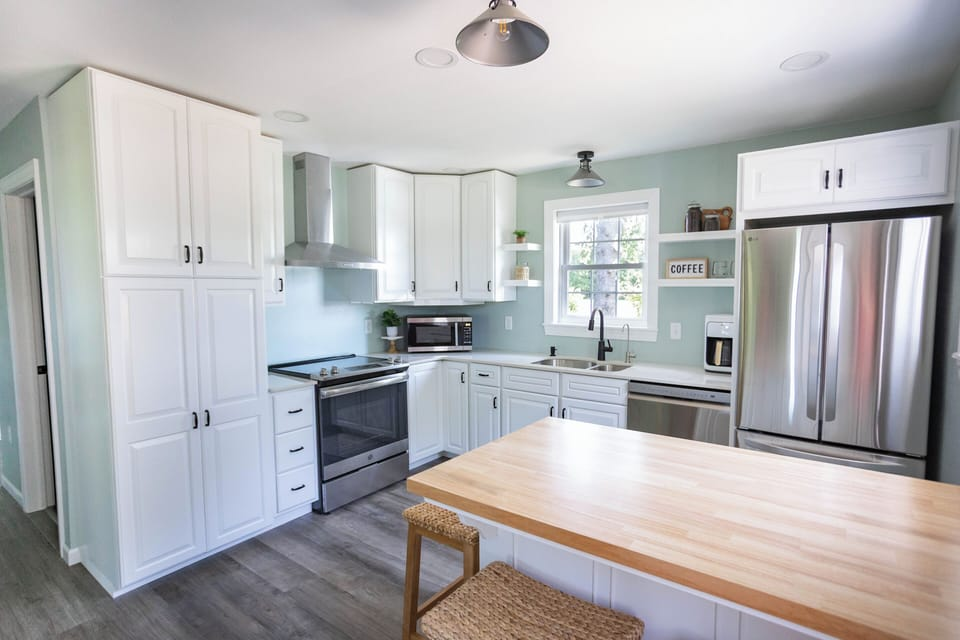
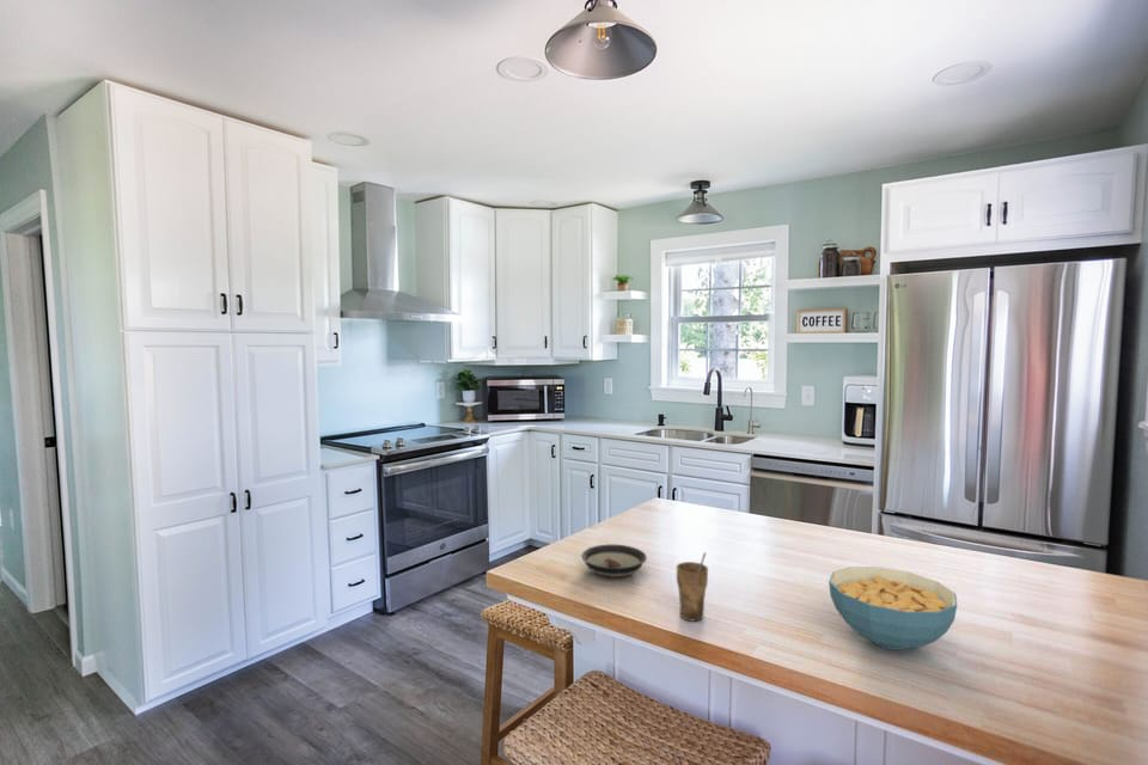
+ cereal bowl (890, 614)
+ saucer (613, 563)
+ cup (691, 585)
